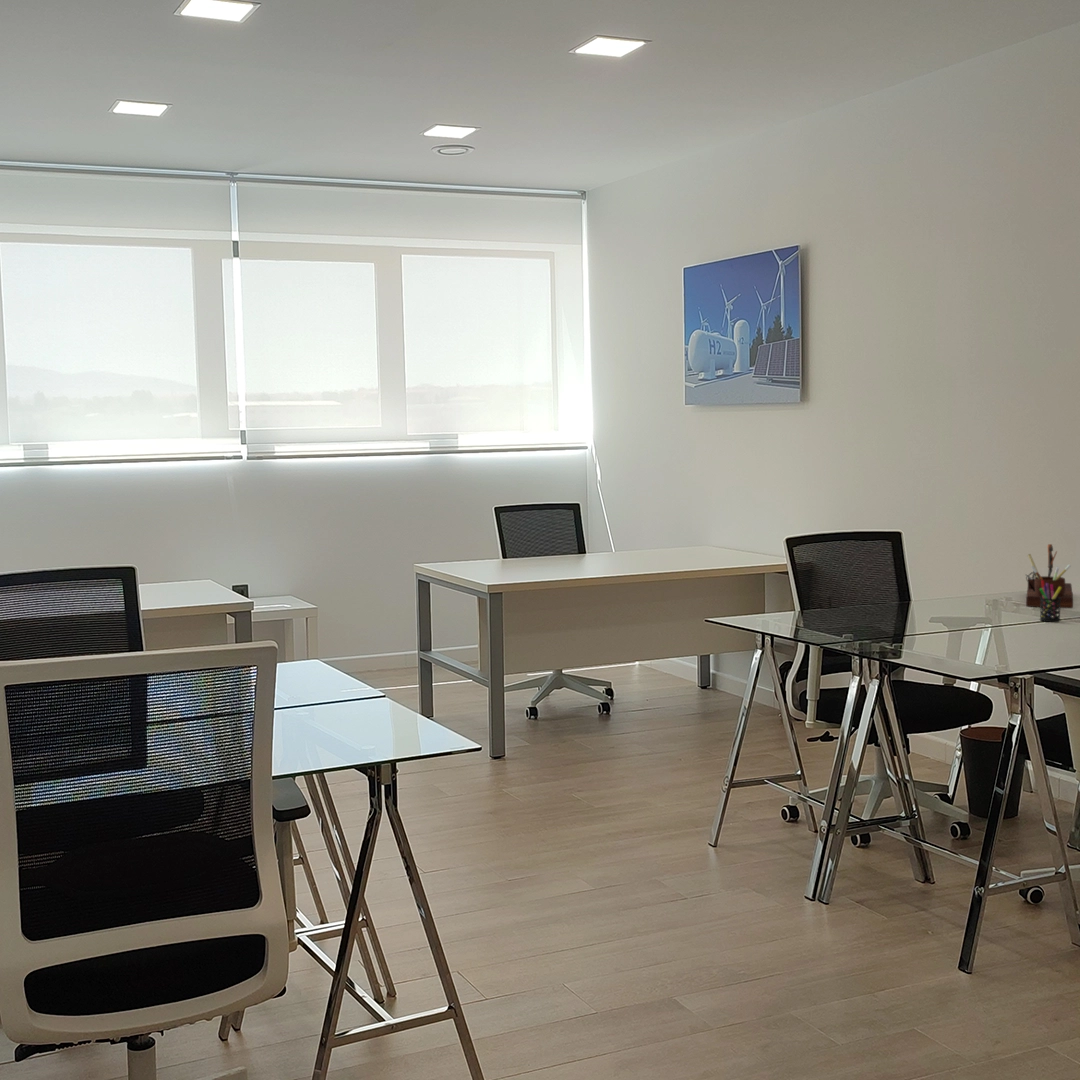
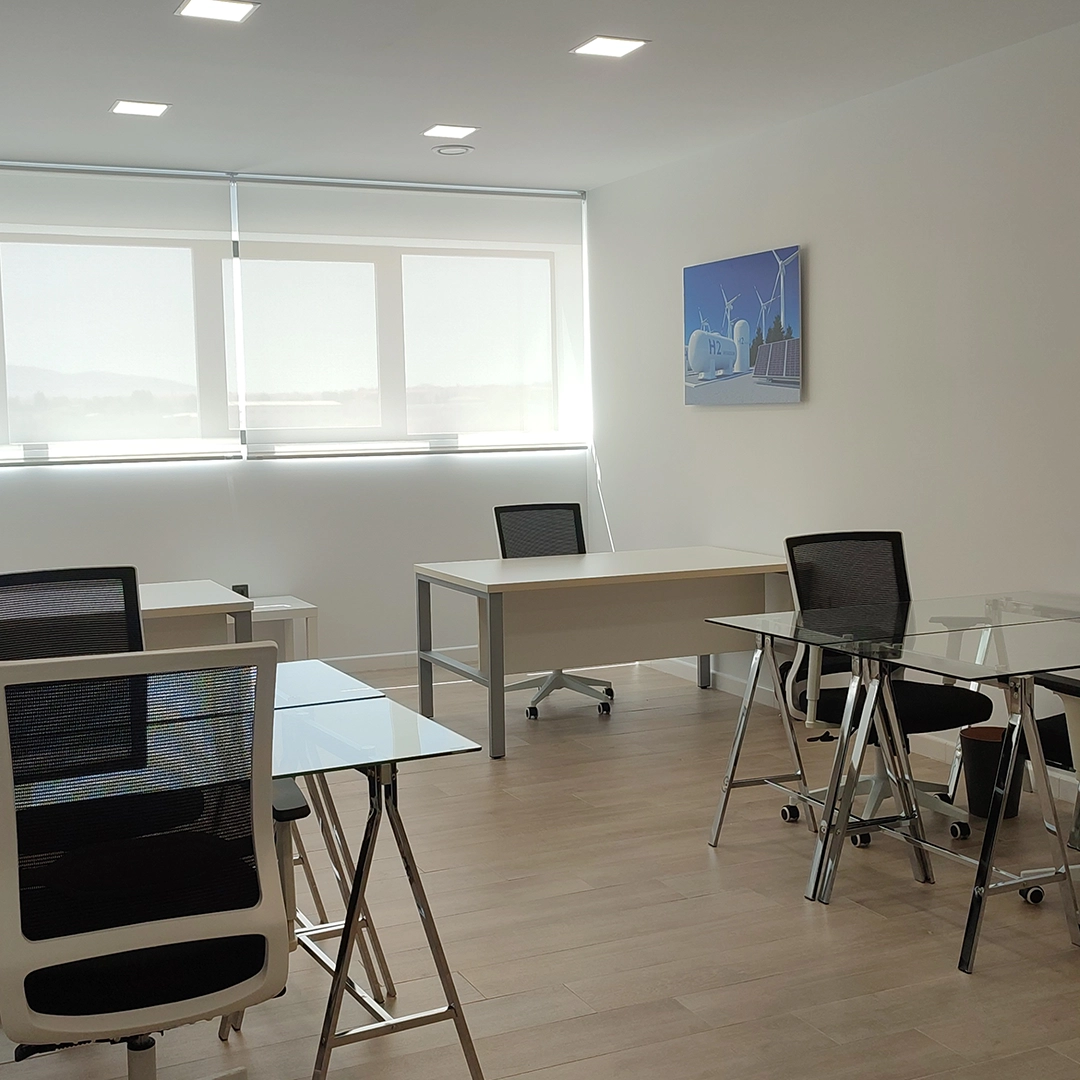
- pen holder (1047, 600)
- desk organizer (1049, 574)
